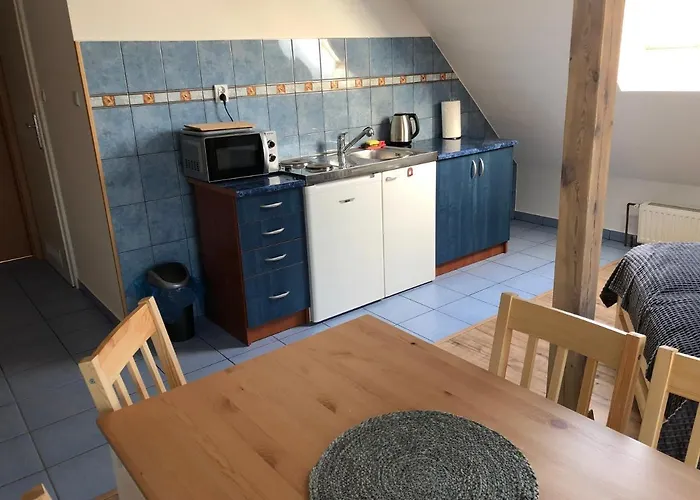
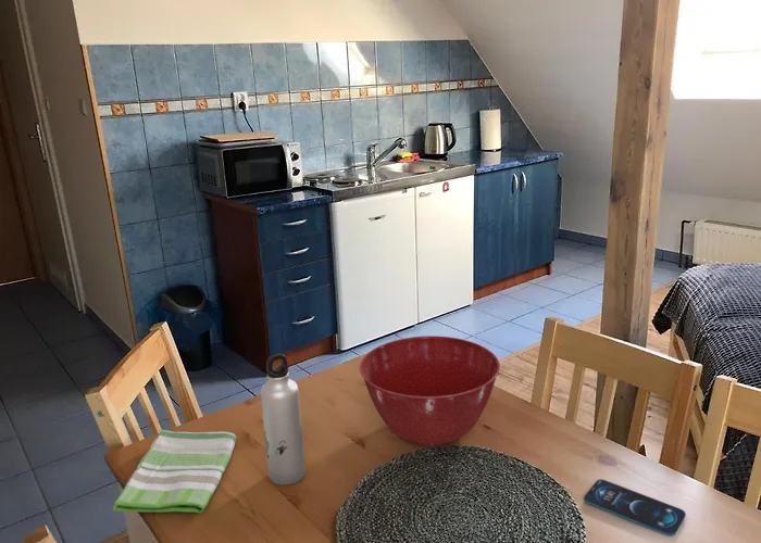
+ dish towel (179, 467)
+ mixing bowl (428, 395)
+ water bottle (282, 417)
+ smartphone (633, 505)
